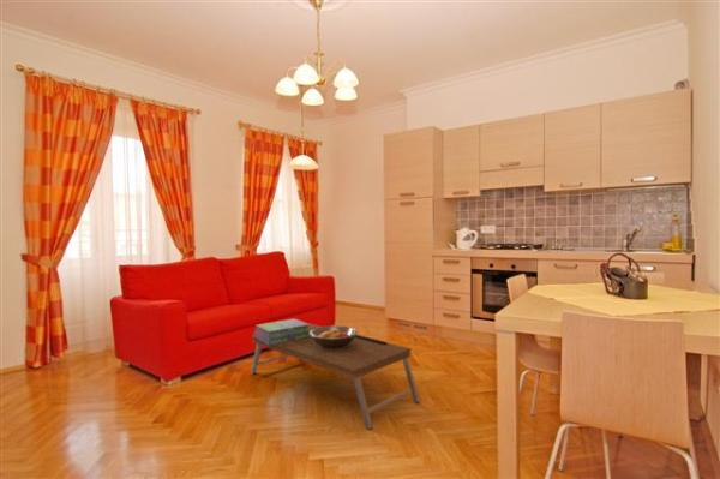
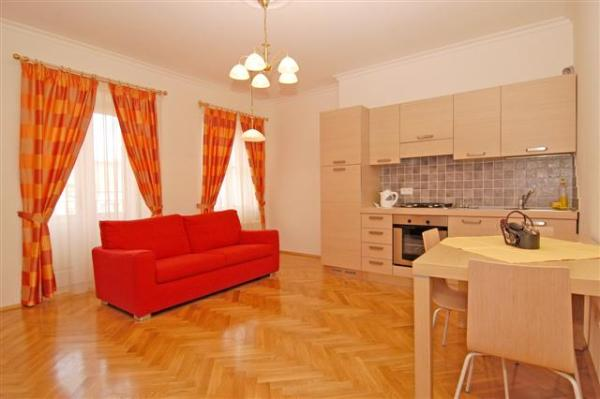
- stack of books (282, 328)
- coffee table (326, 363)
- fruit bowl (334, 334)
